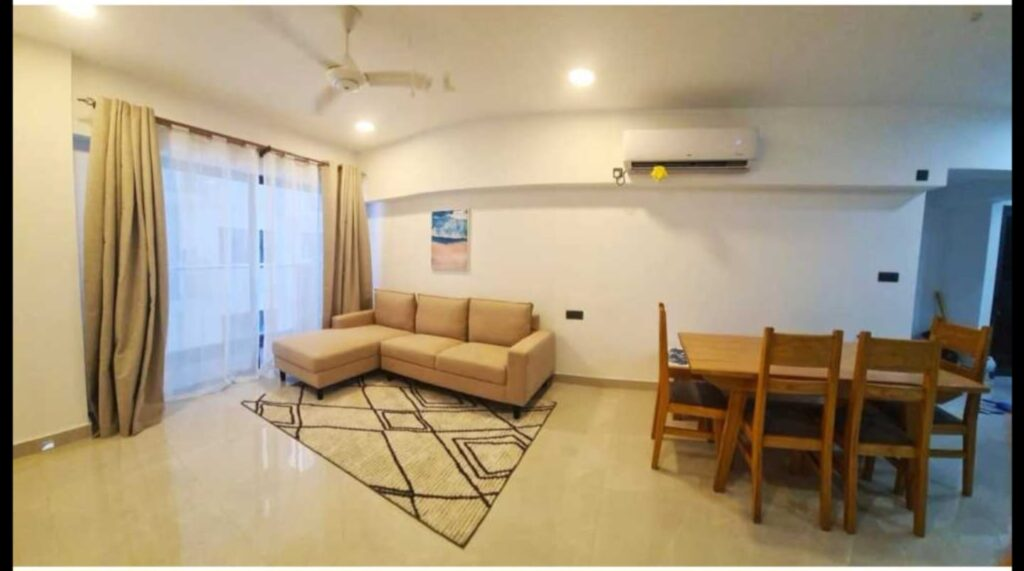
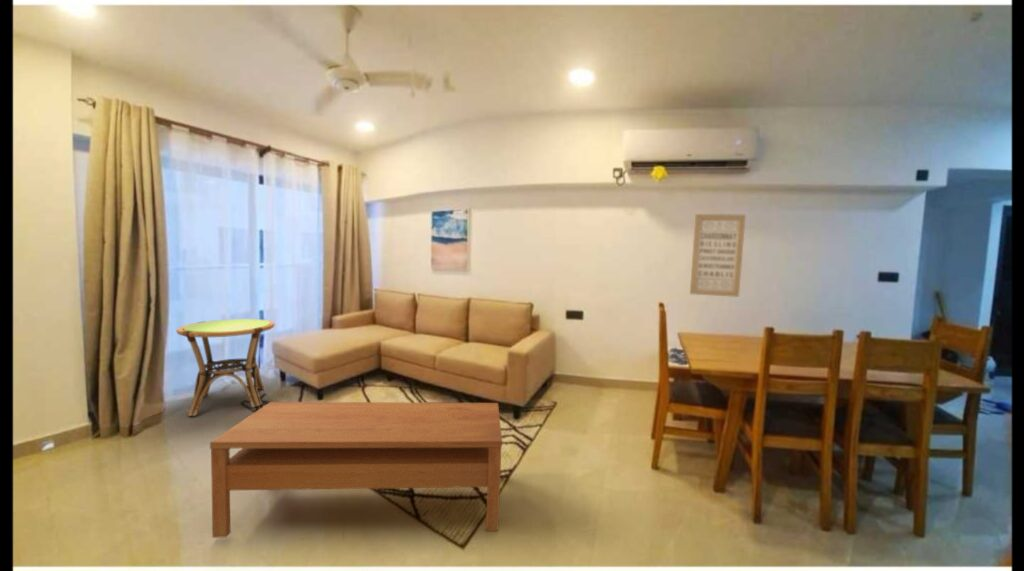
+ coffee table (375, 460)
+ side table (229, 363)
+ wall art (716, 255)
